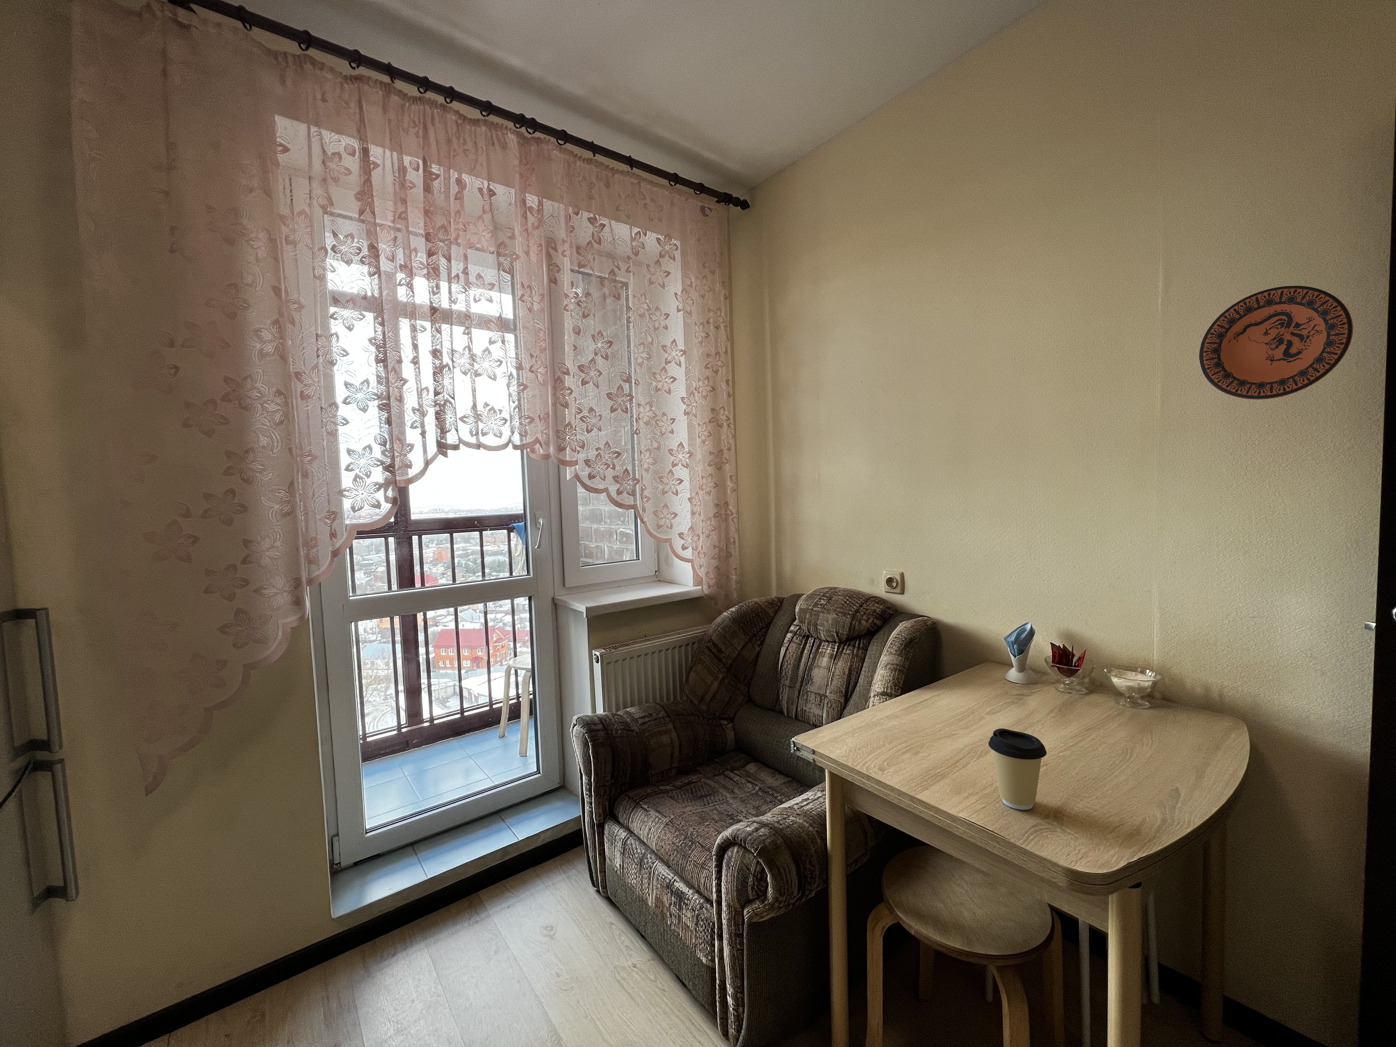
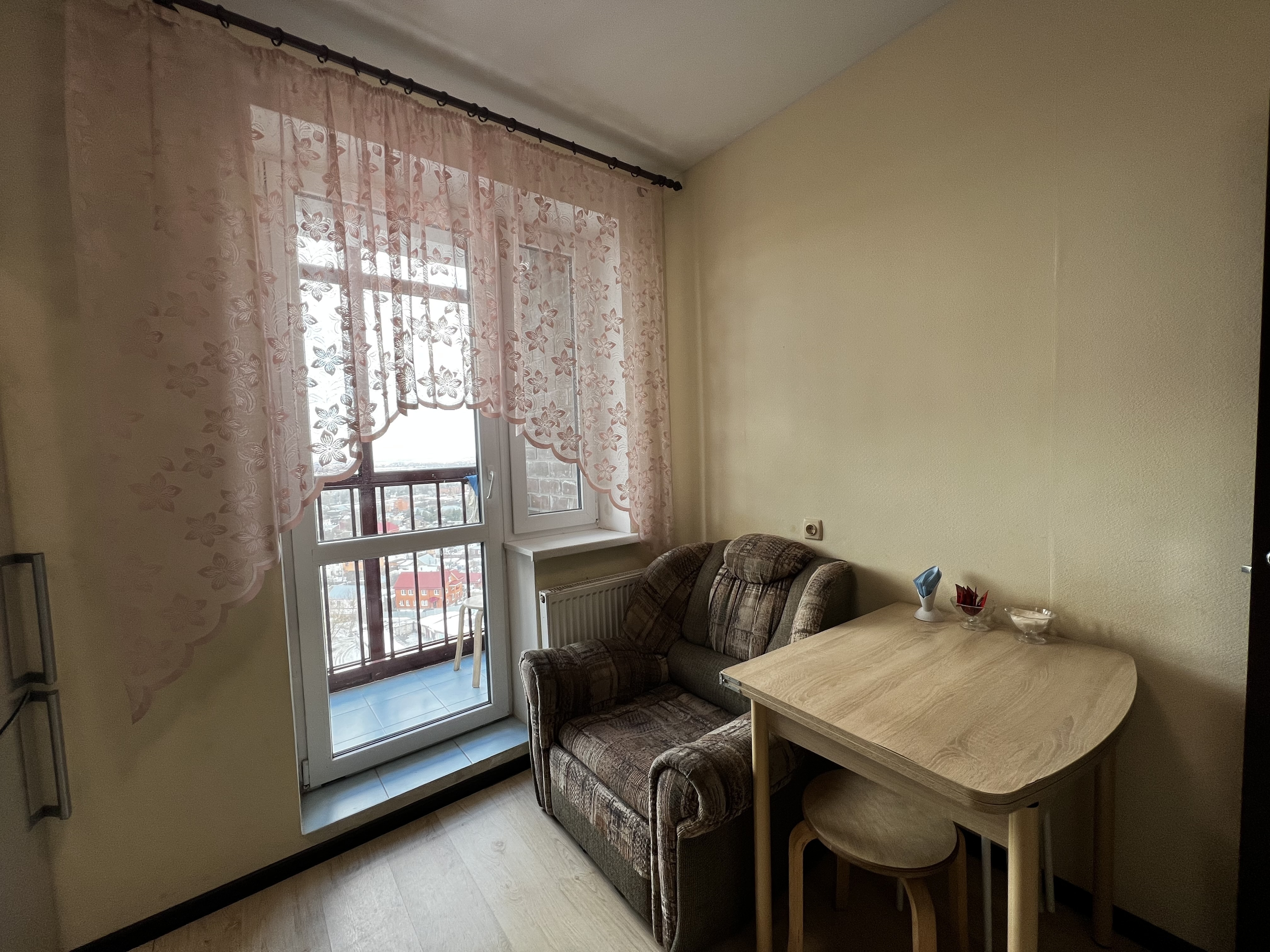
- coffee cup (1017, 770)
- decorative plate (1271, 344)
